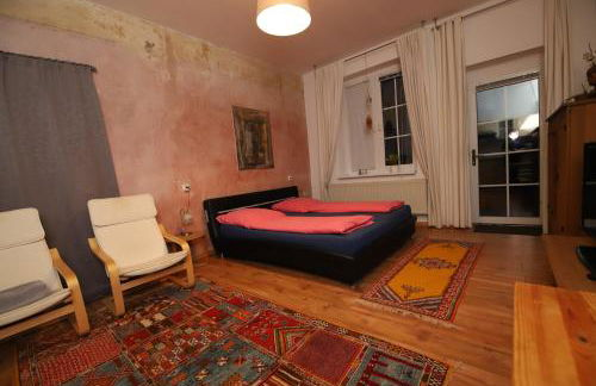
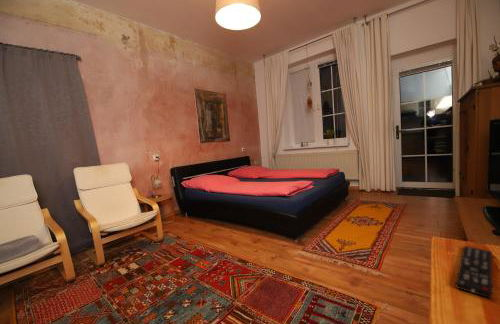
+ remote control (475, 267)
